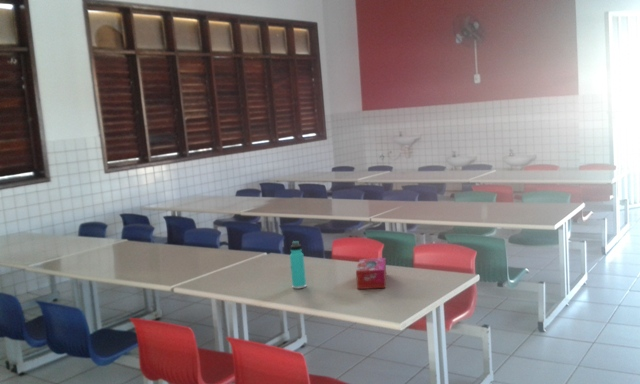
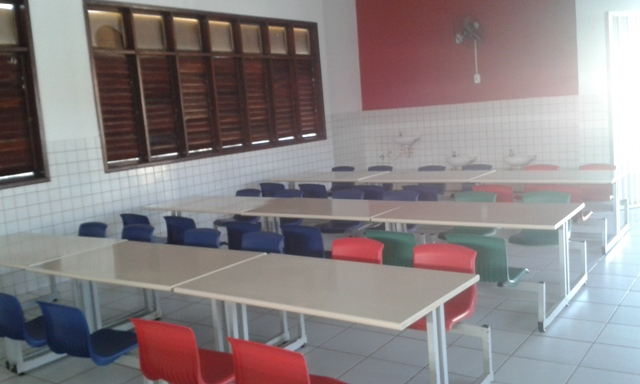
- thermos bottle (297, 264)
- tissue box (371, 272)
